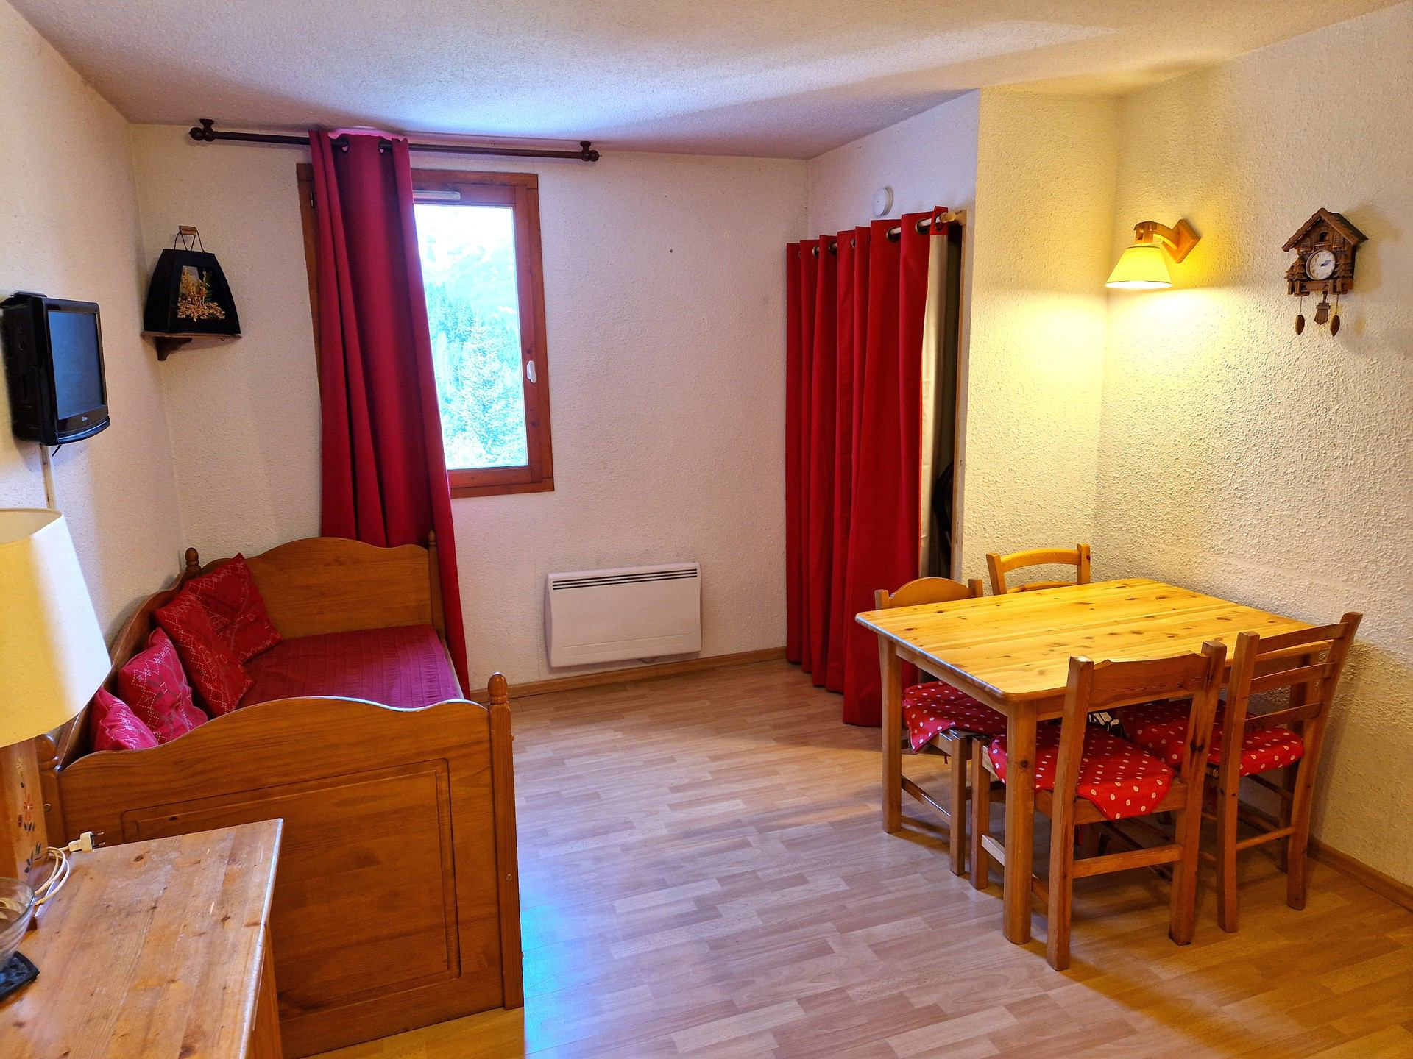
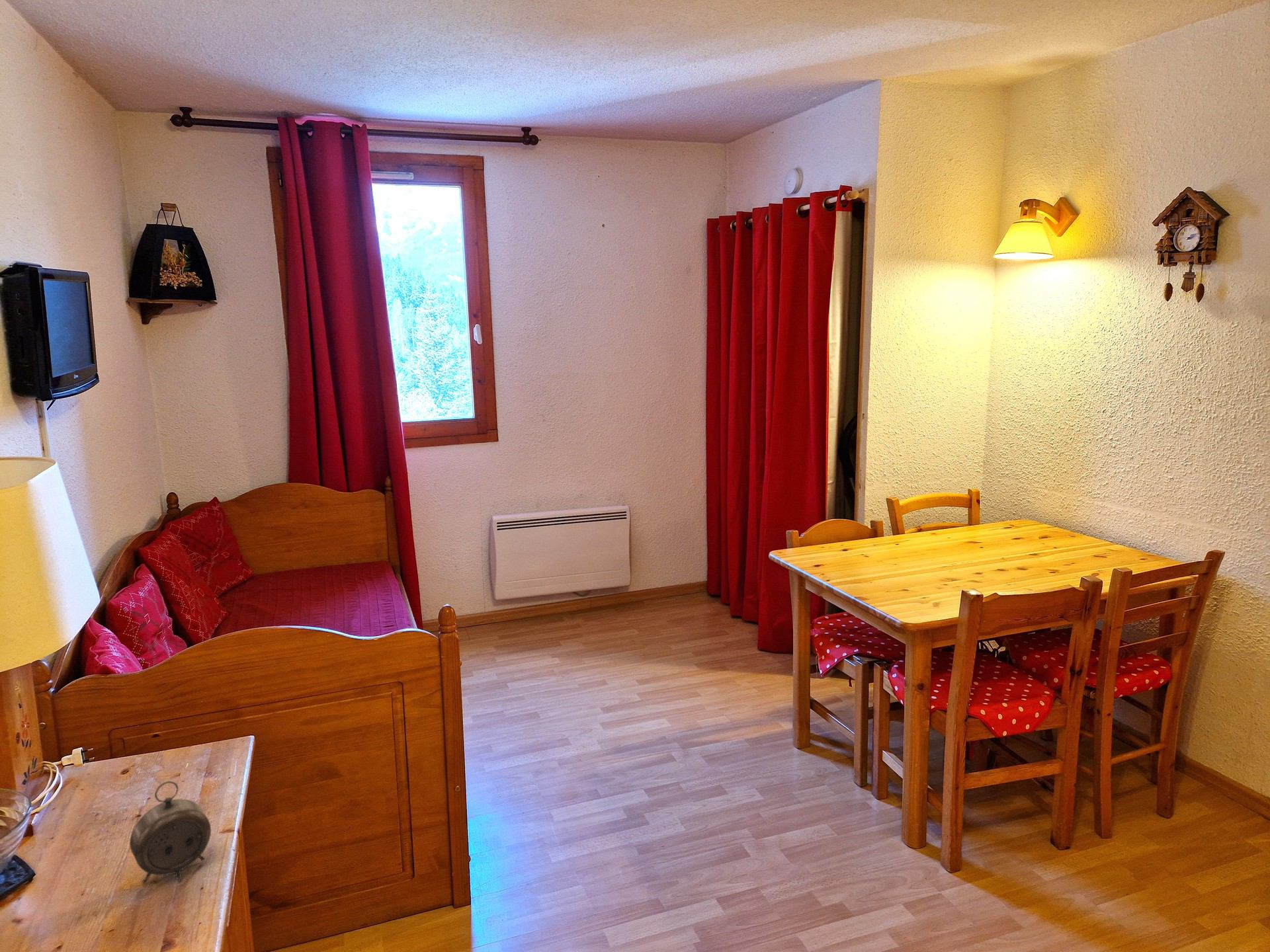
+ alarm clock (171, 828)
